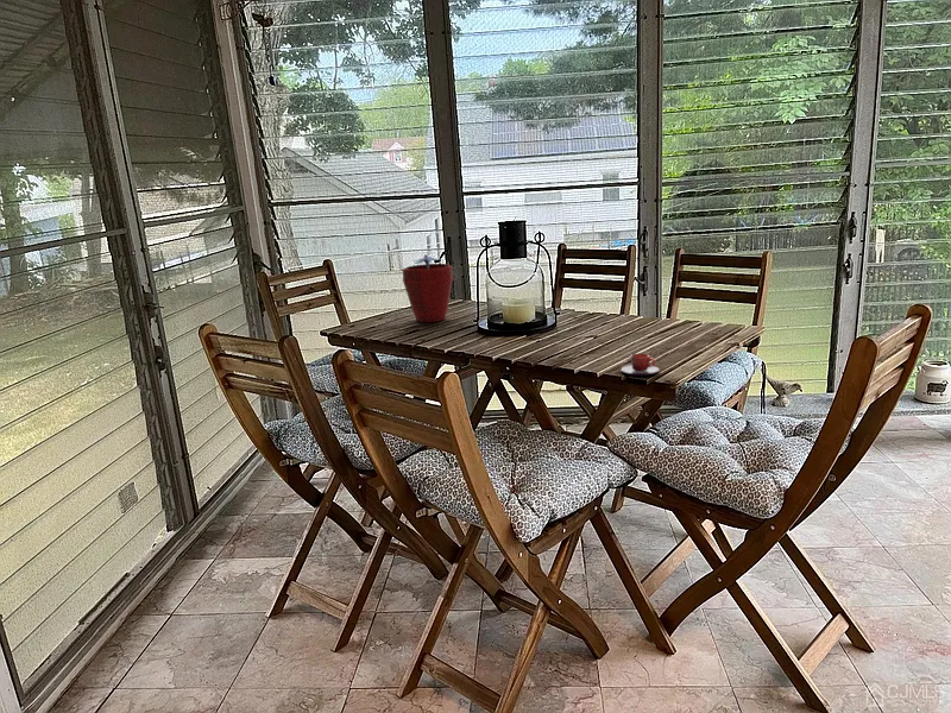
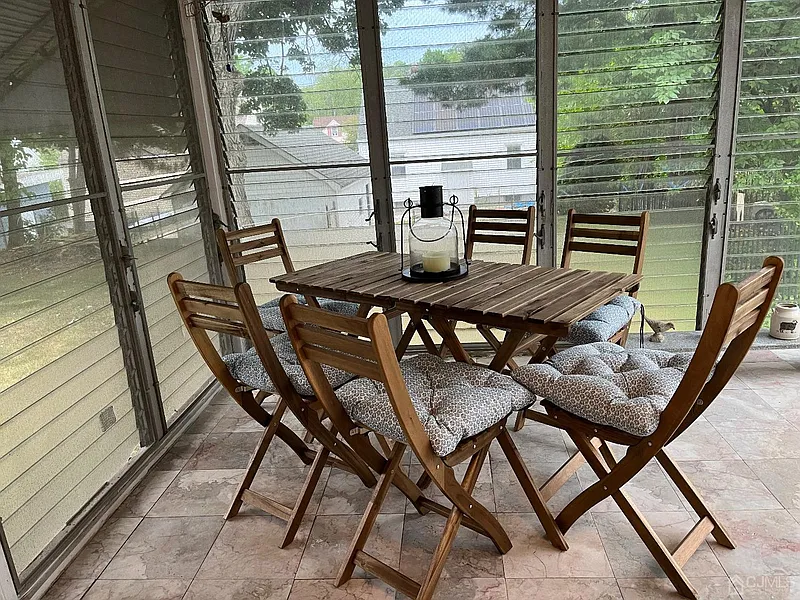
- potted flower (428, 286)
- teacup (640, 364)
